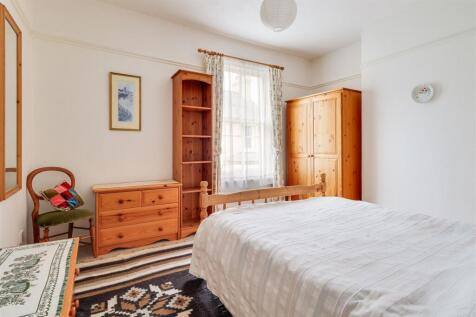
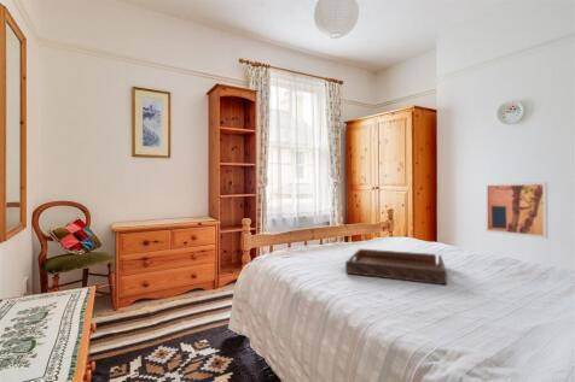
+ wall art (513, 208)
+ serving tray (395, 263)
